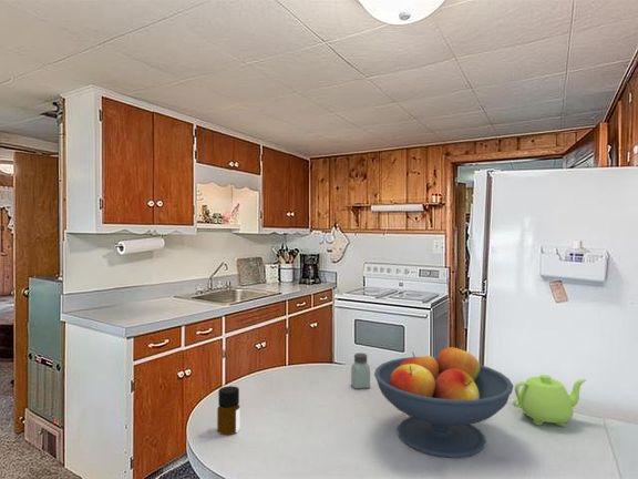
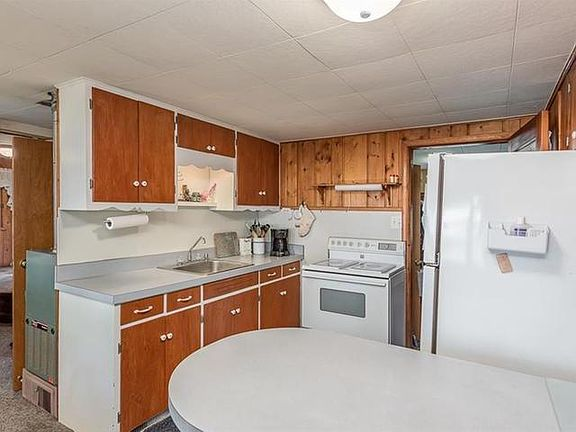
- fruit bowl (440, 395)
- teapot (548, 397)
- bottle (228, 409)
- saltshaker (360, 369)
